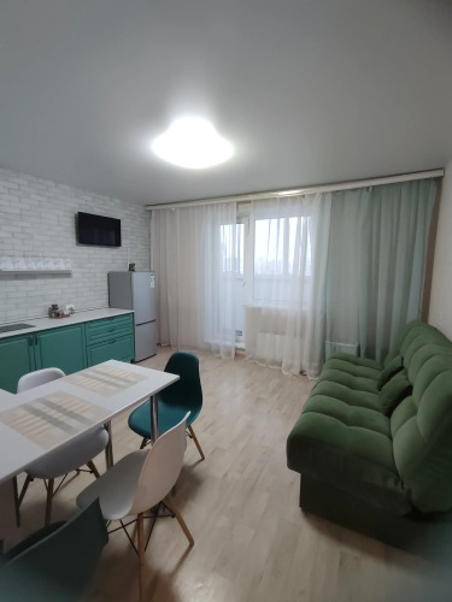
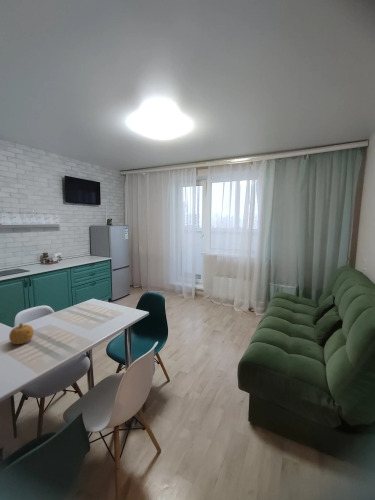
+ fruit (21, 332)
